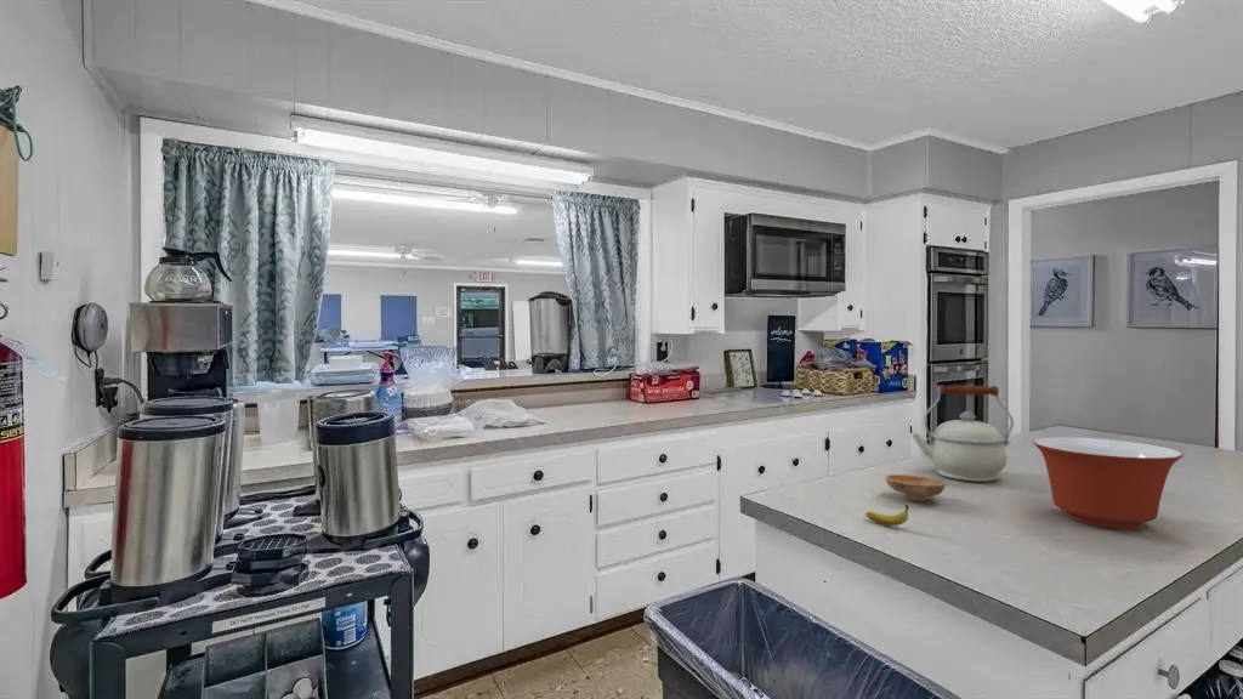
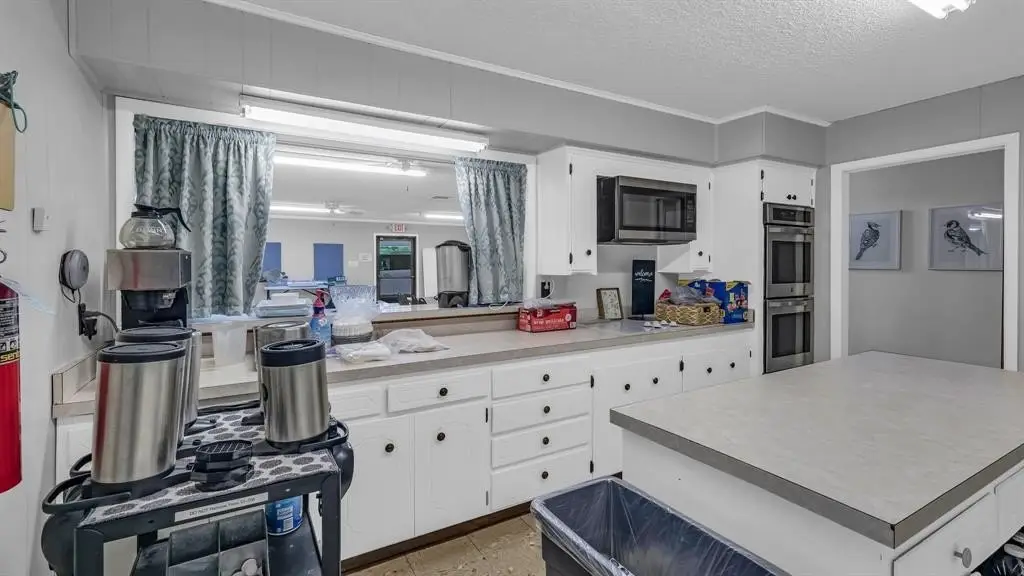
- fruit (884, 515)
- bowl (914, 488)
- mixing bowl (1102, 483)
- kettle (960, 430)
